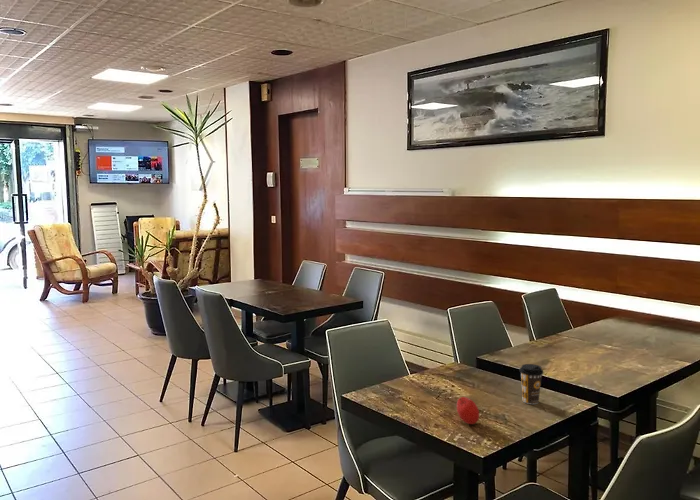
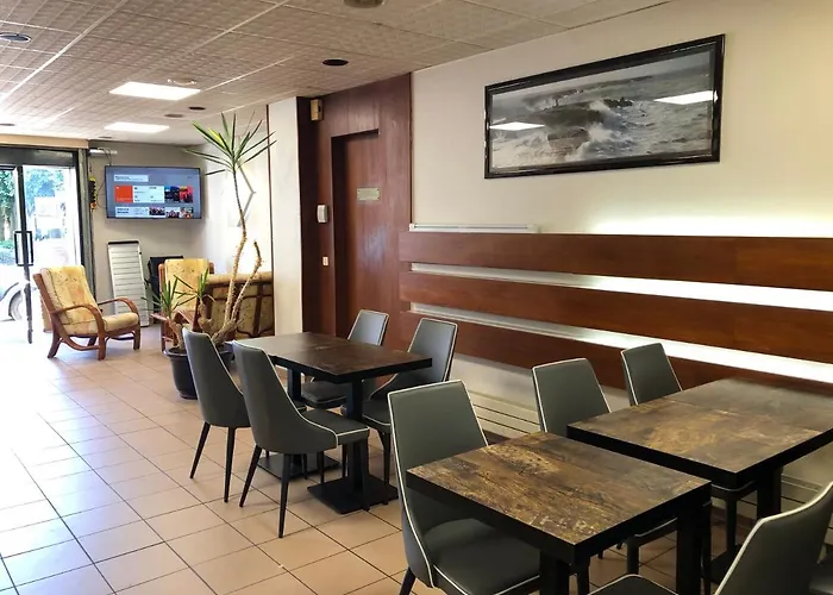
- fruit (467, 410)
- coffee cup (530, 384)
